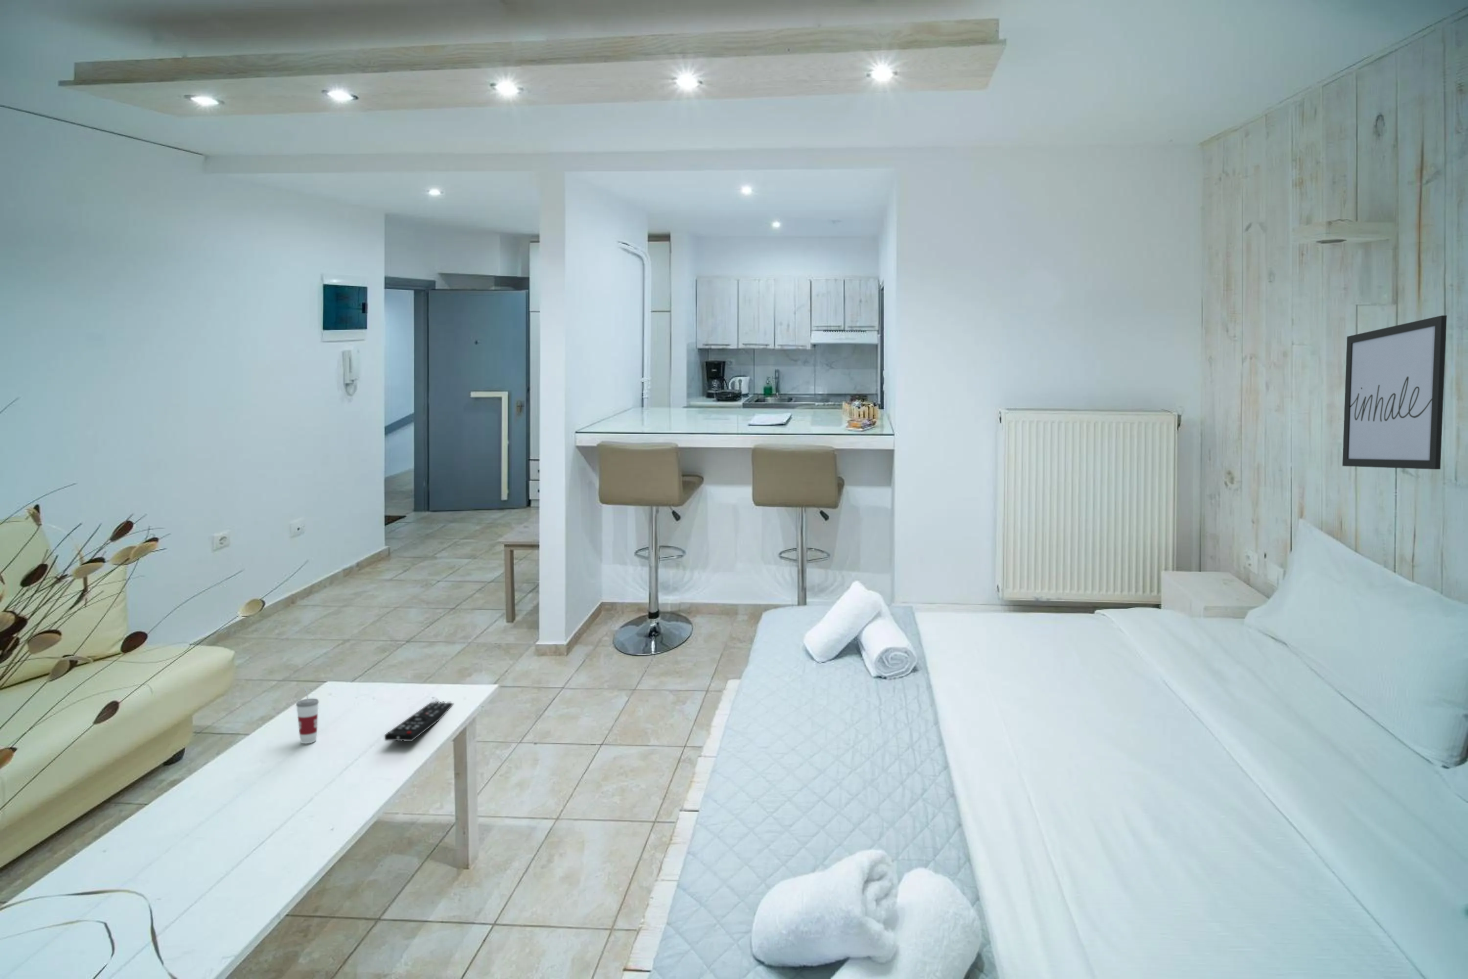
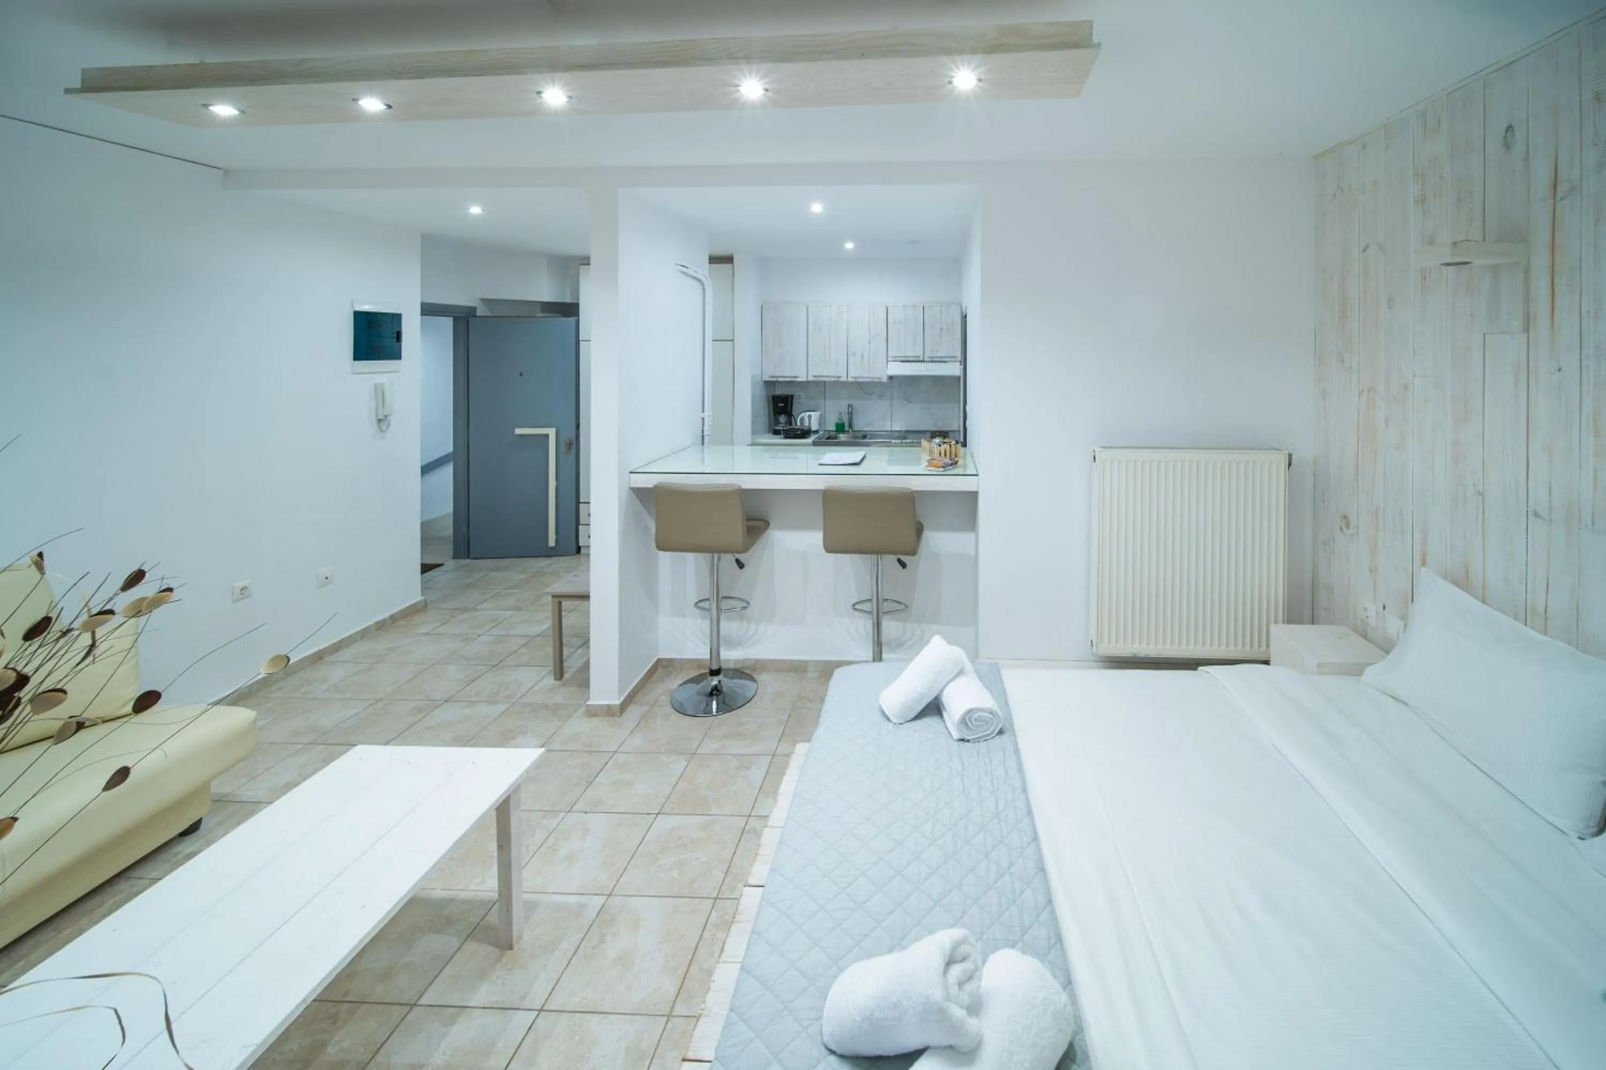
- cup (308, 715)
- wall art (1389, 398)
- remote control (424, 718)
